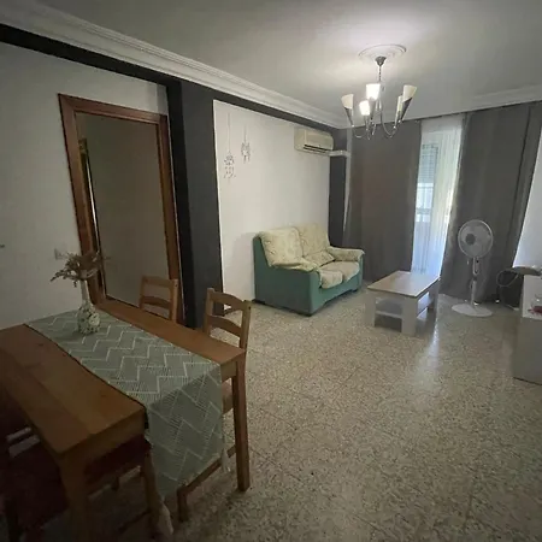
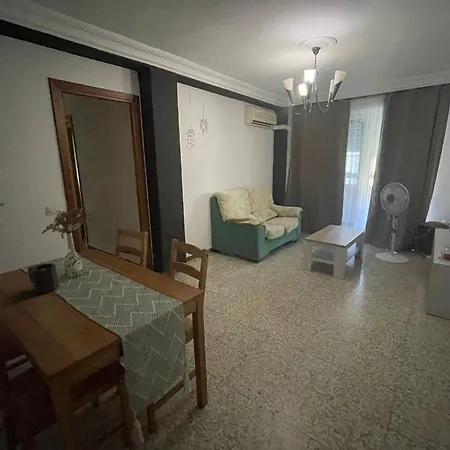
+ mug (41, 277)
